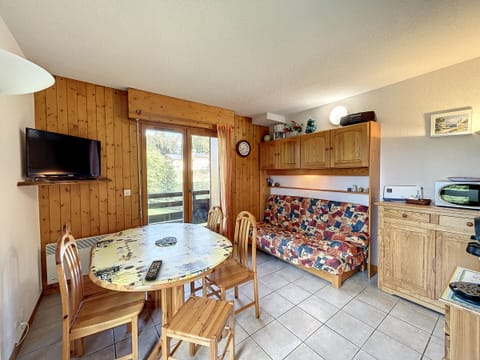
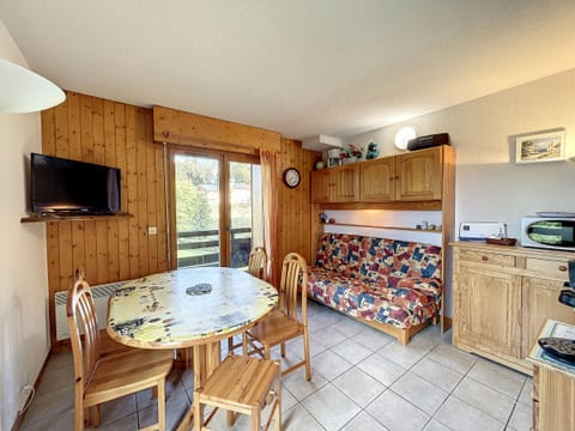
- remote control (154, 269)
